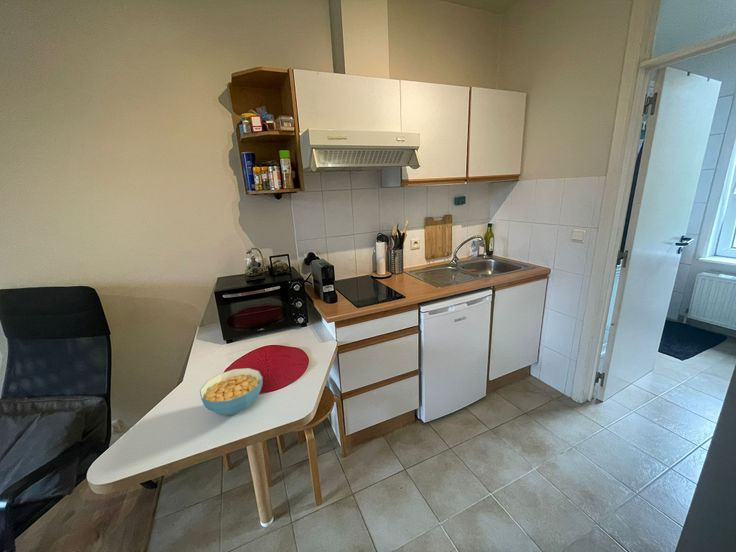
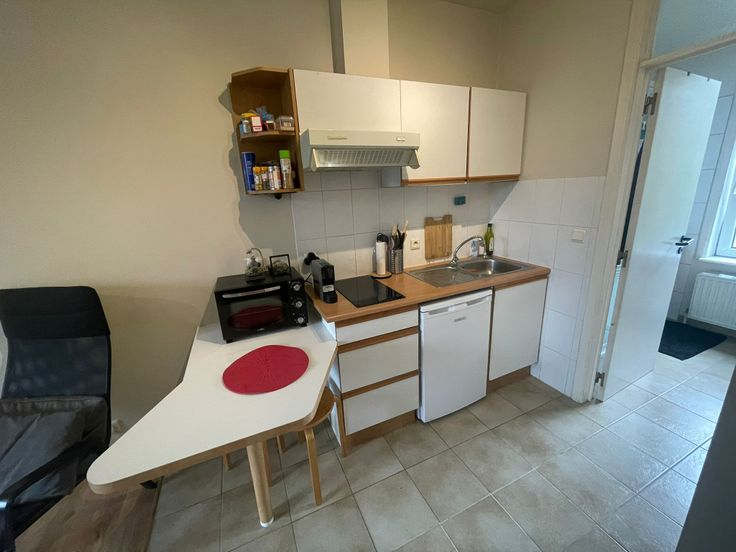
- cereal bowl (234, 395)
